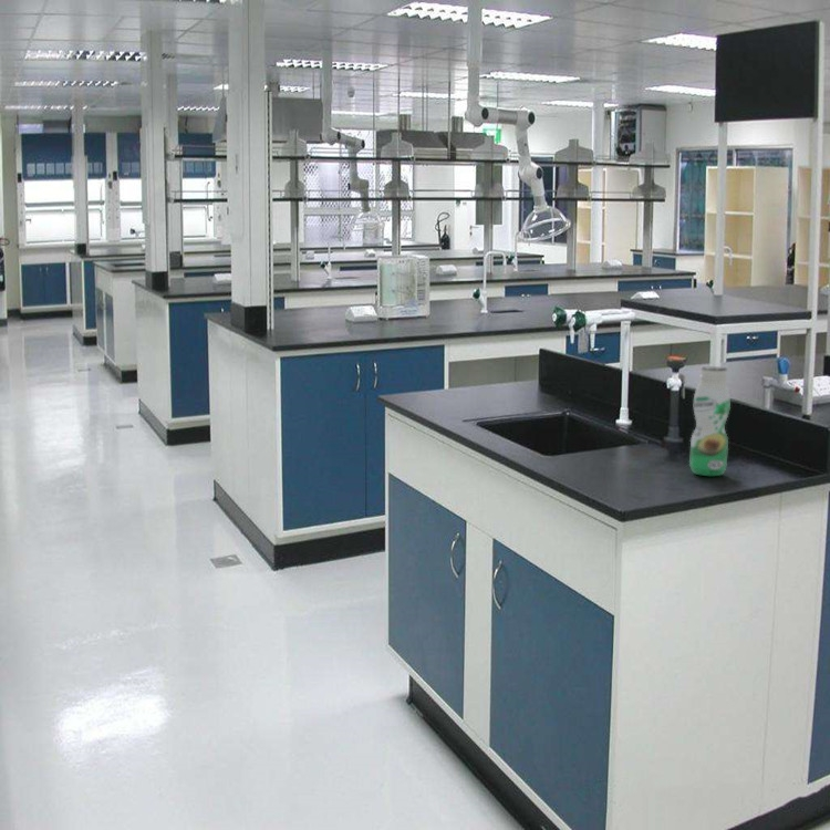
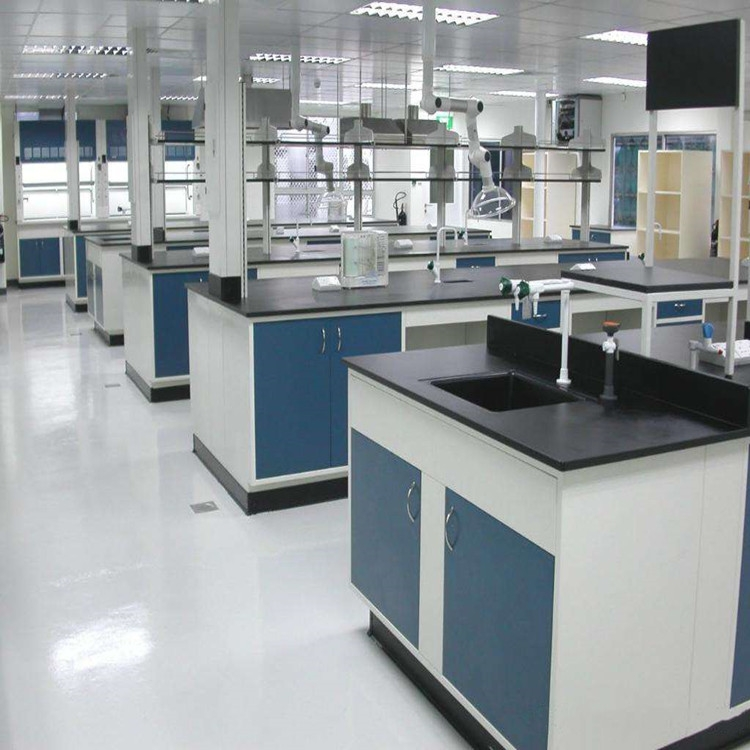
- beverage bottle (710, 421)
